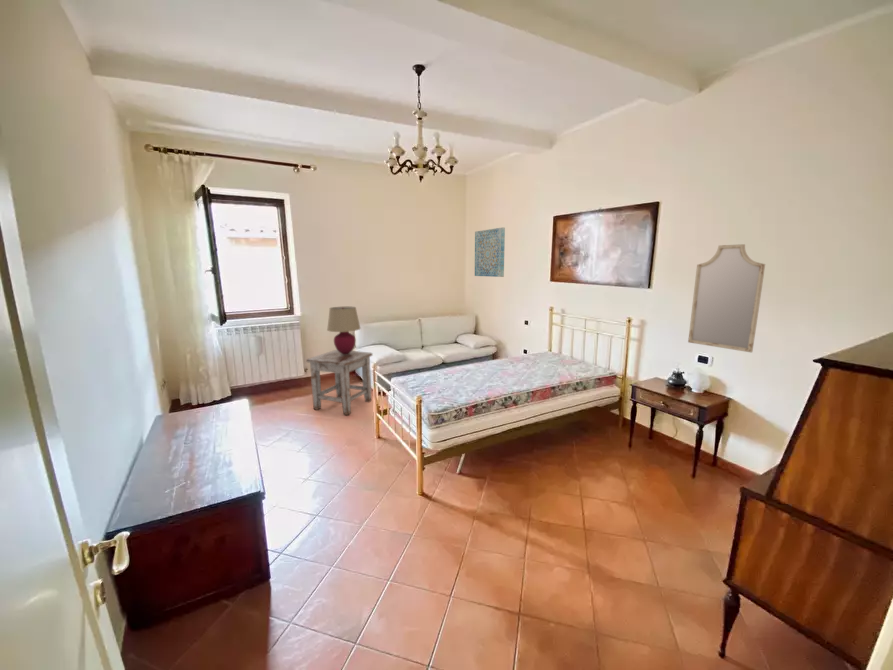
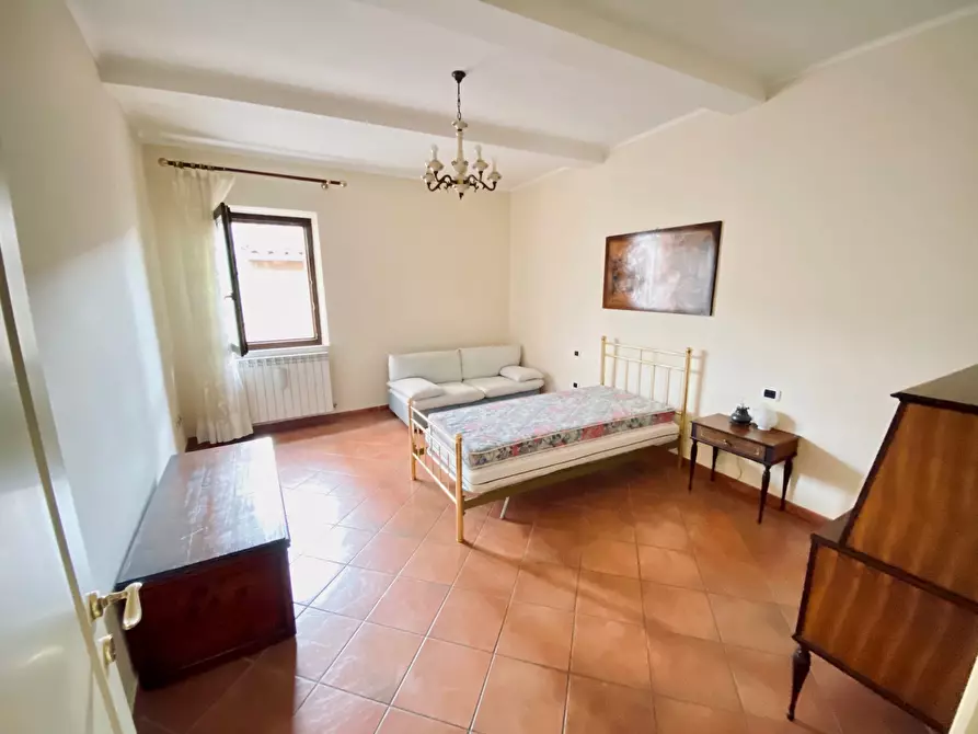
- home mirror (724, 297)
- table lamp (344, 330)
- wall art (488, 253)
- stool (342, 380)
